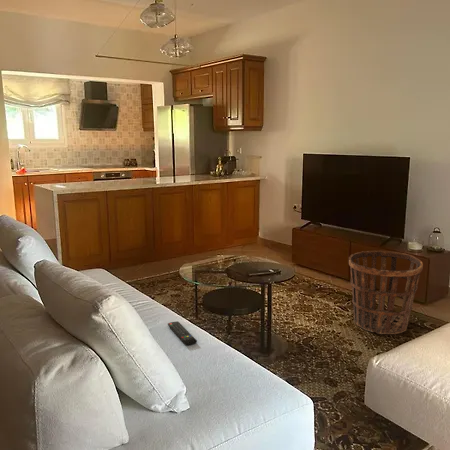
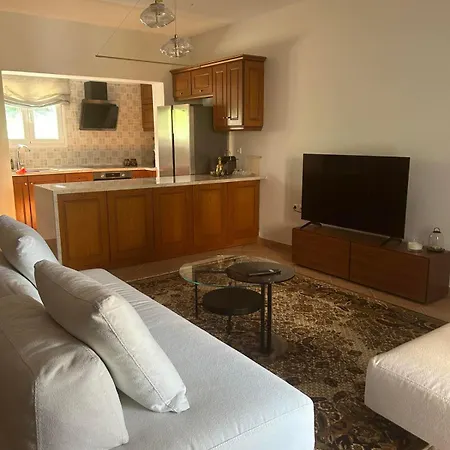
- basket (382, 292)
- remote control (181, 332)
